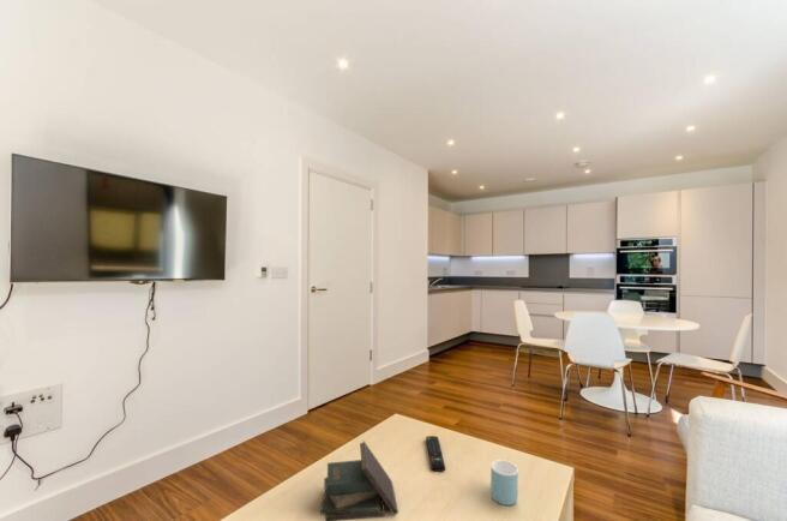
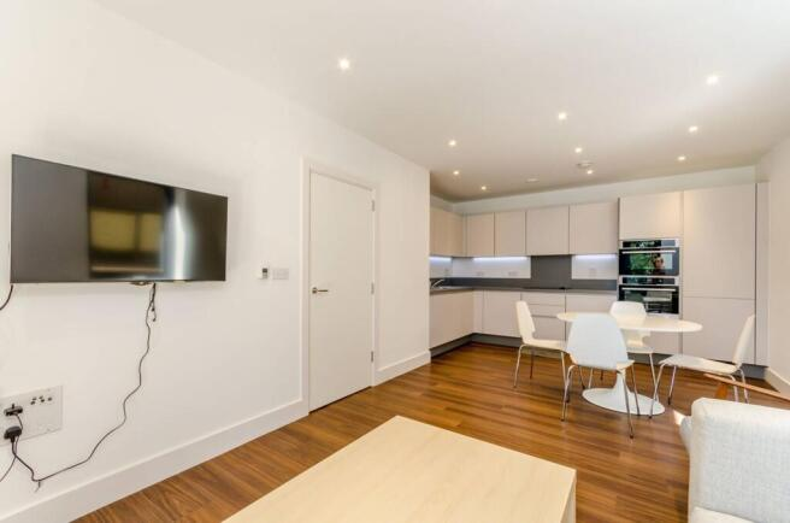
- mug (501, 479)
- book (359, 477)
- remote control (434, 451)
